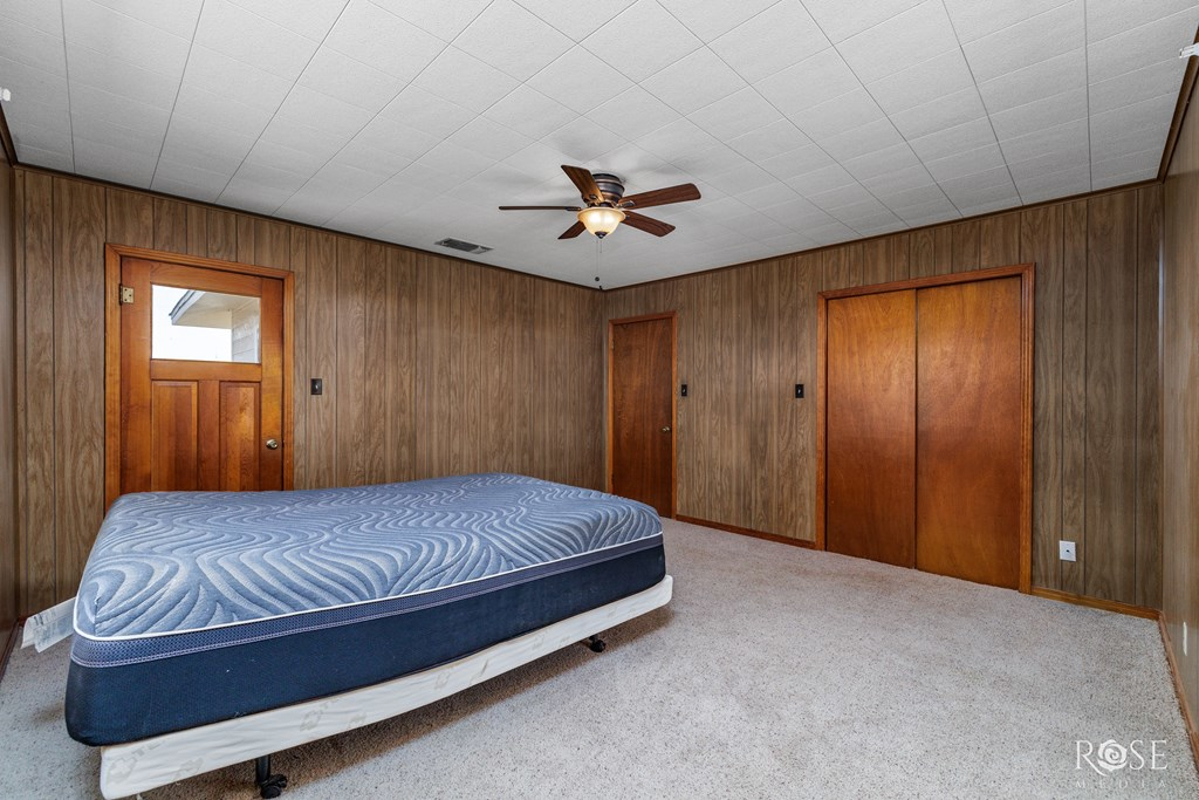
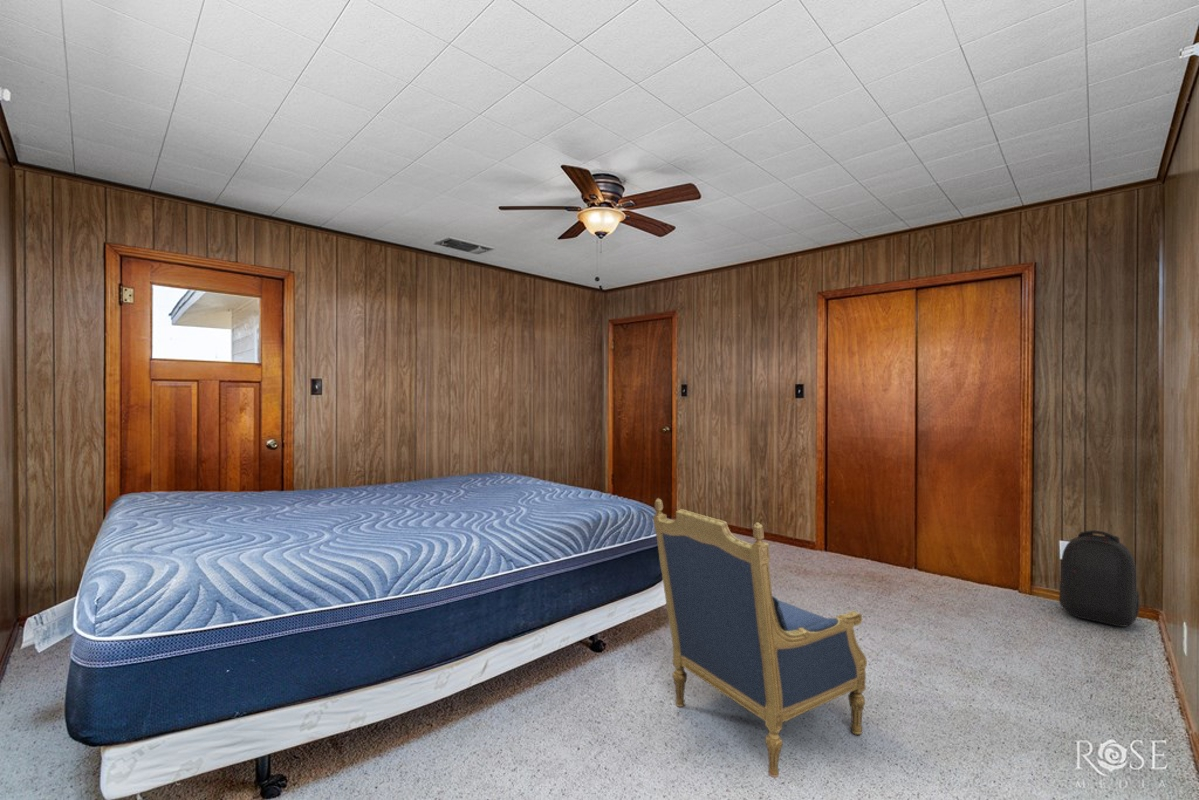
+ armchair (755, 598)
+ backpack (1098, 574)
